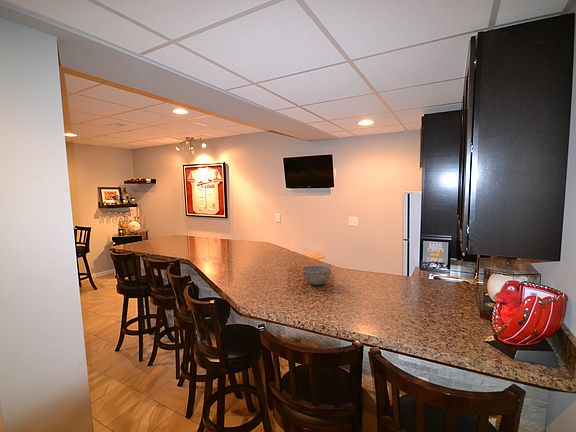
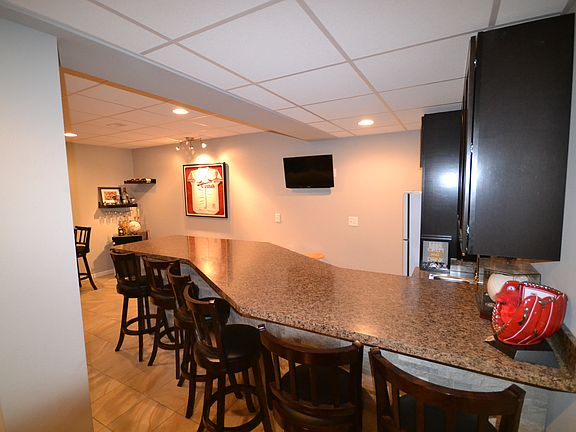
- bowl (316, 276)
